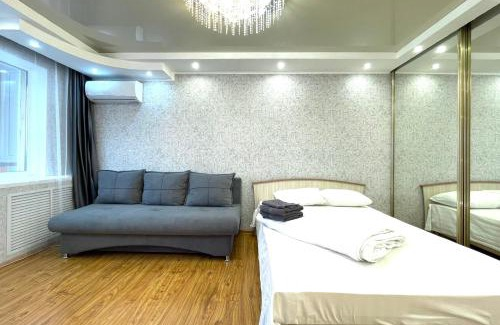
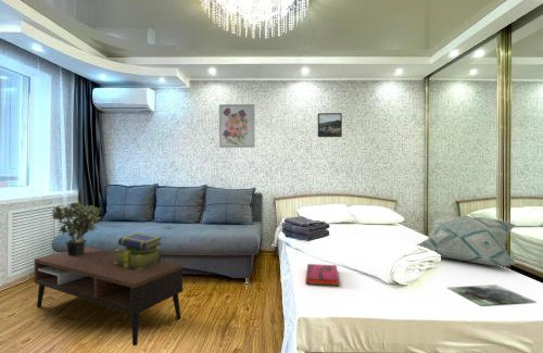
+ potted plant (78, 227)
+ decorative pillow (466, 238)
+ wall art (237, 126)
+ stack of books (140, 249)
+ coffee table (105, 287)
+ magazine (489, 294)
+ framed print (329, 125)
+ hardback book (321, 274)
